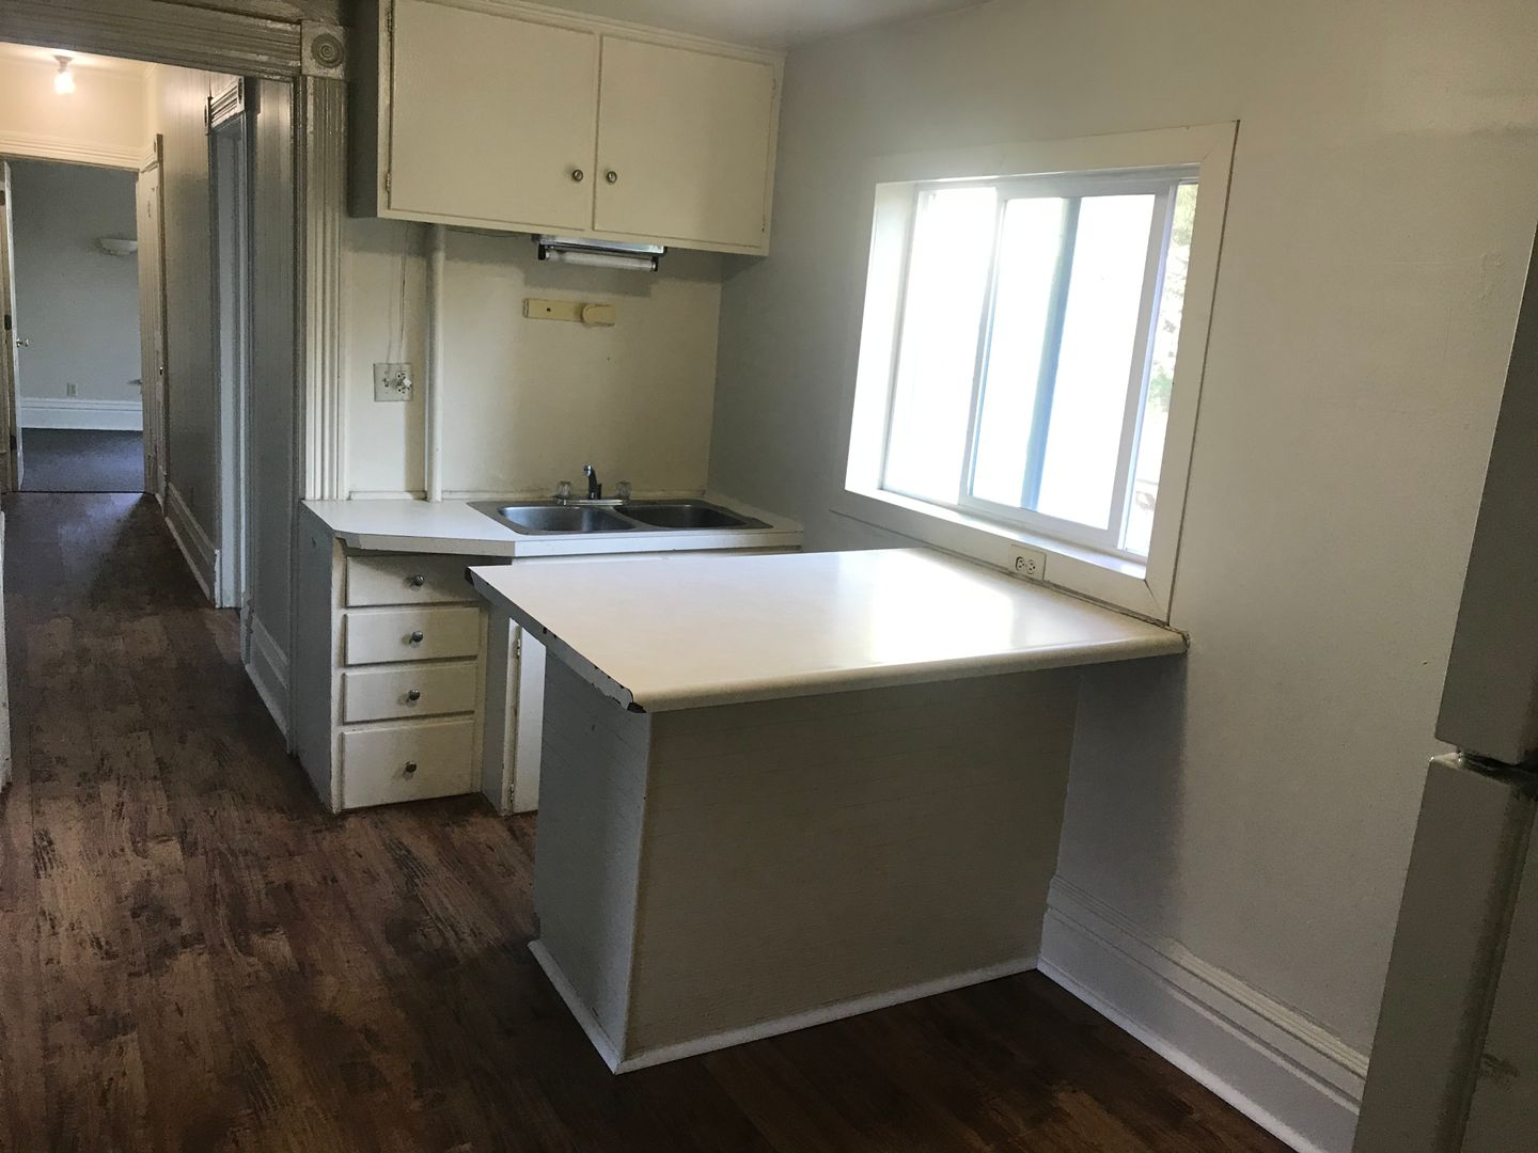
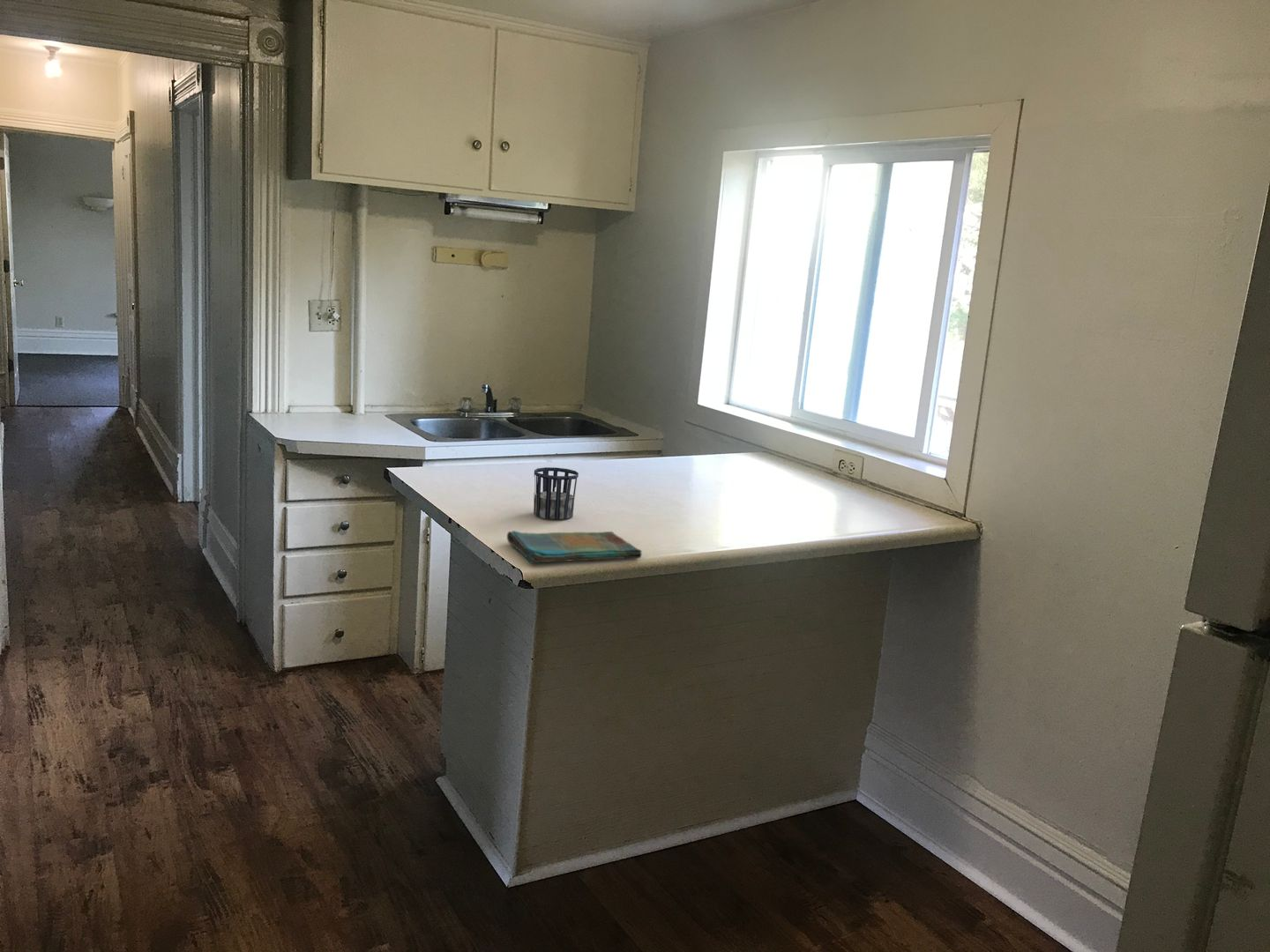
+ dish towel (573, 544)
+ cup (555, 493)
